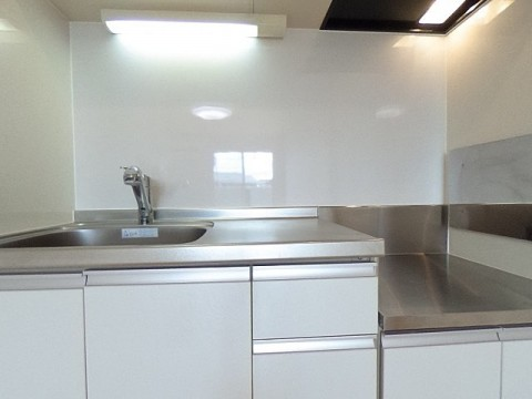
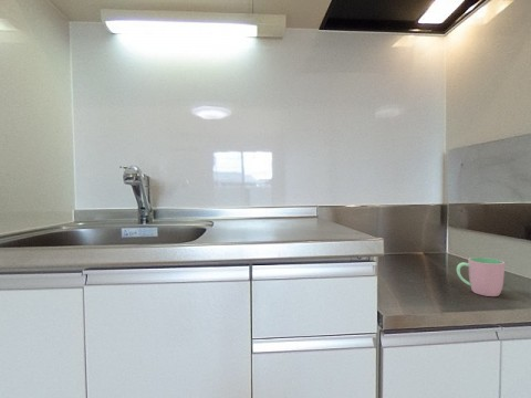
+ cup (479, 275)
